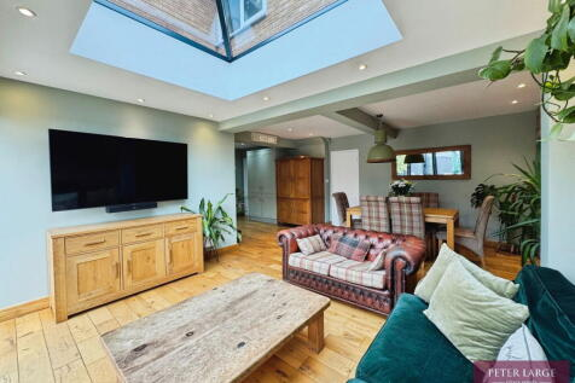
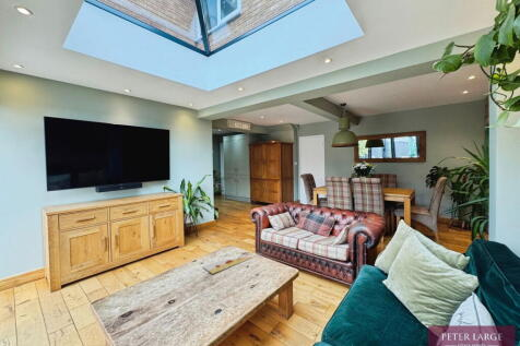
+ painting (228, 262)
